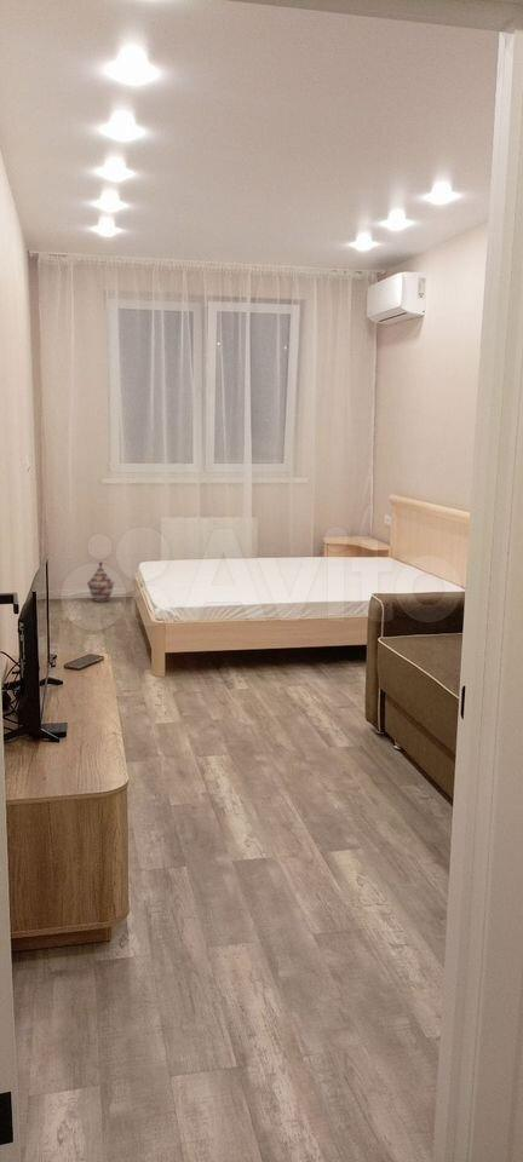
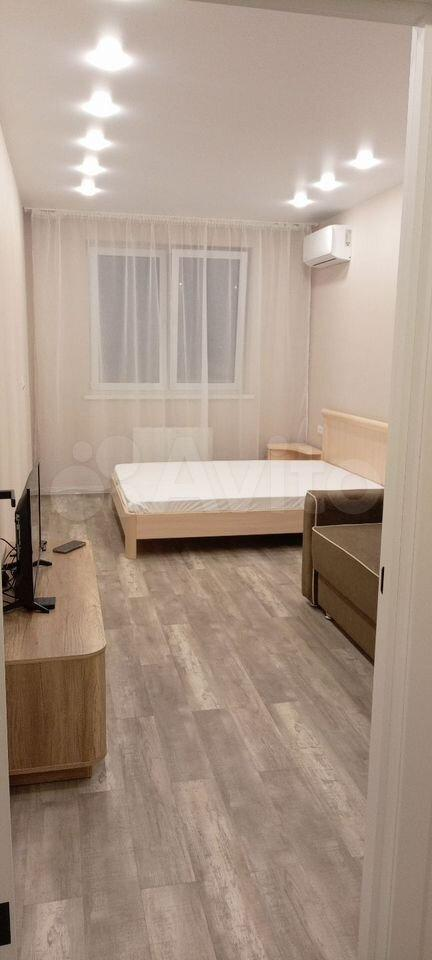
- woven basket (100, 581)
